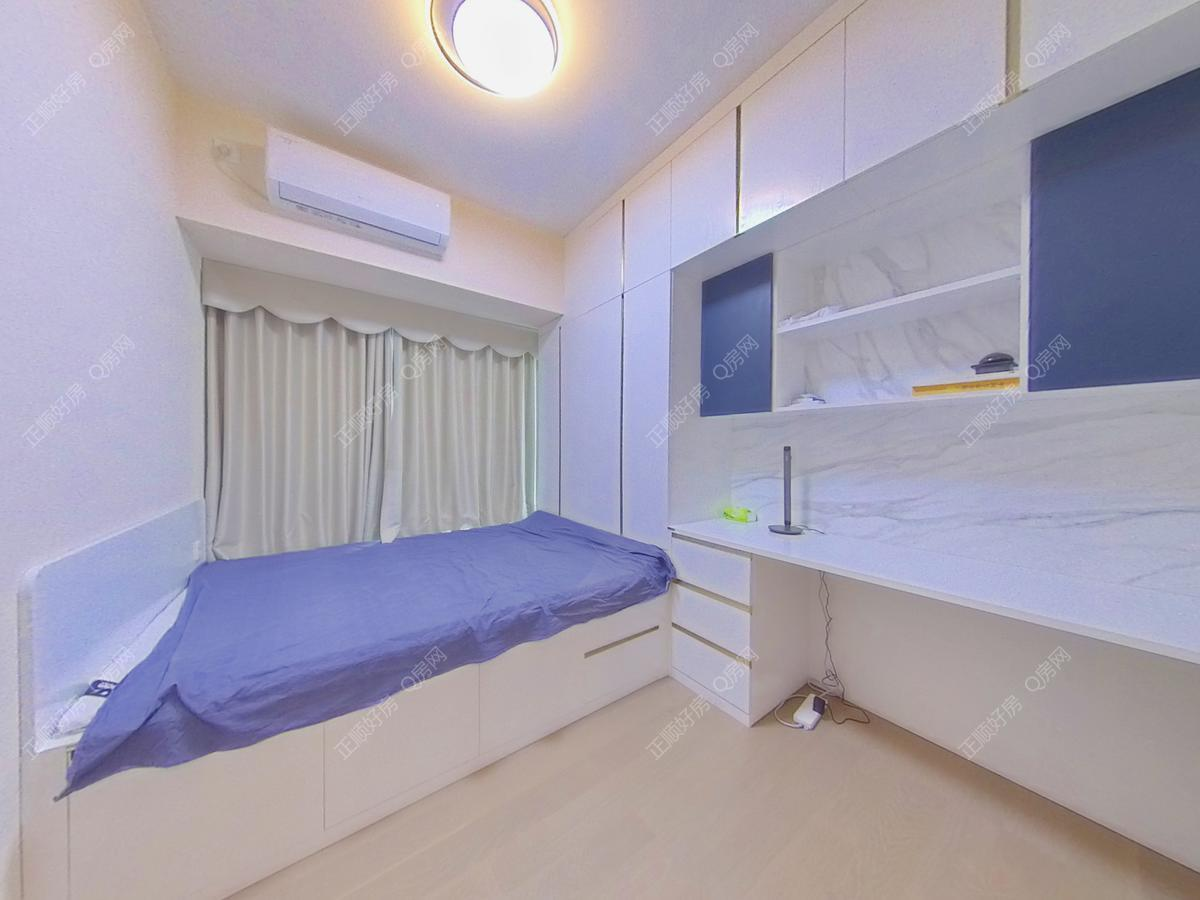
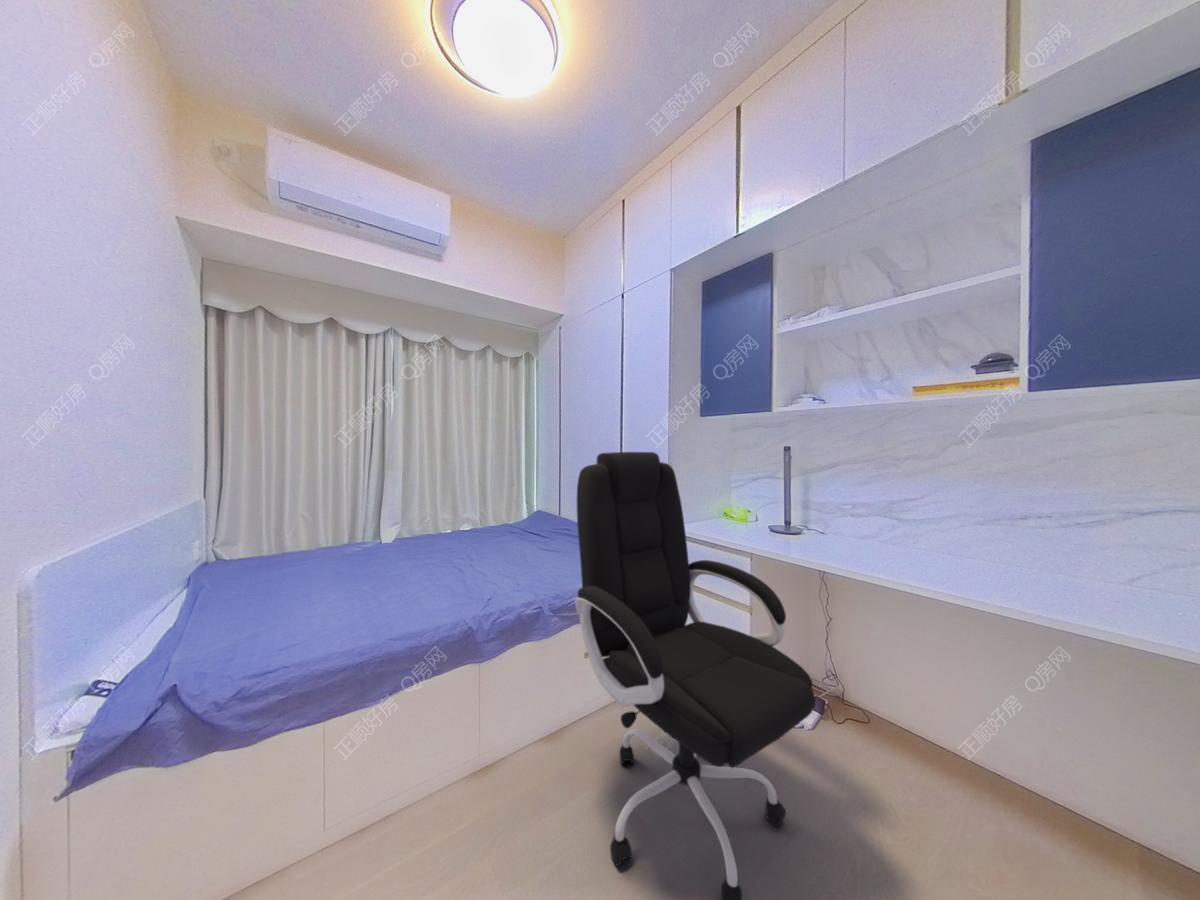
+ office chair (680, 627)
